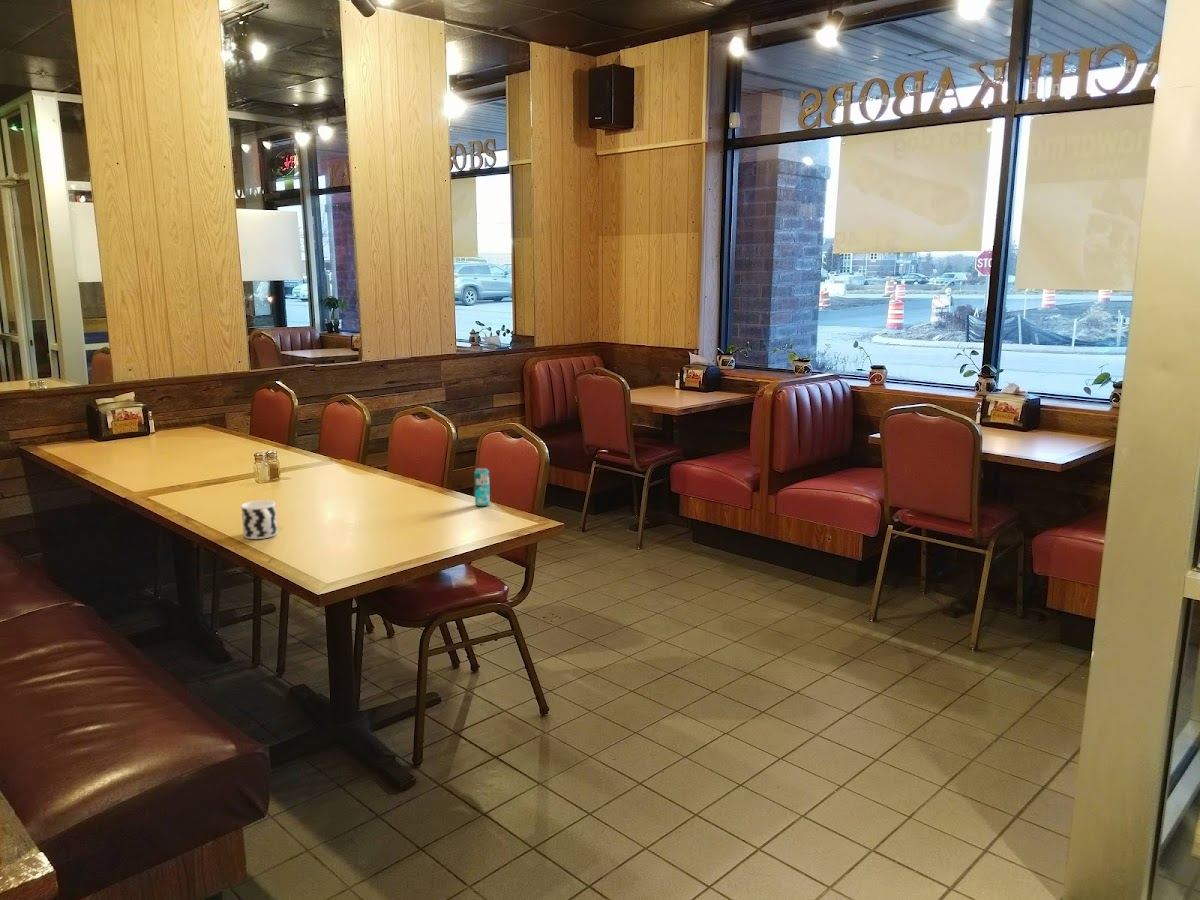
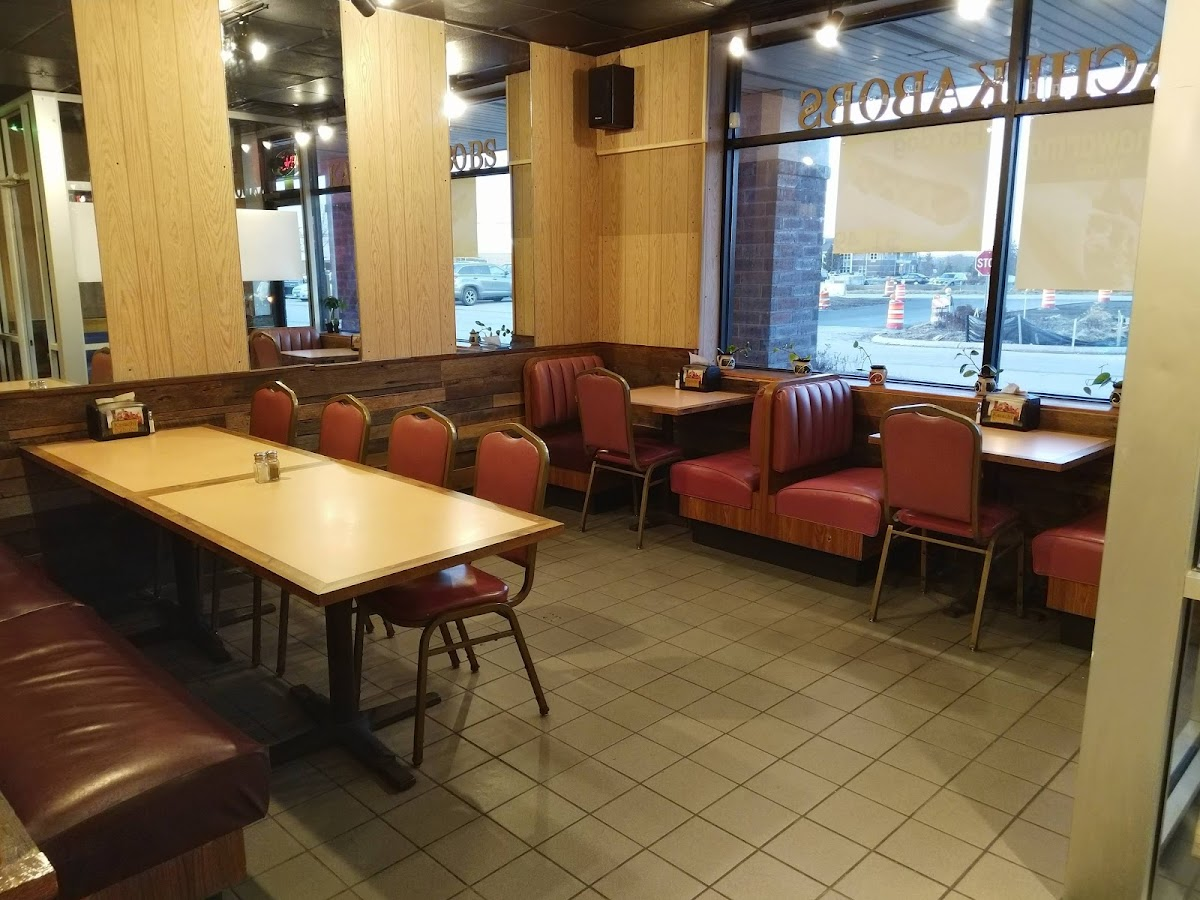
- cup (261, 520)
- beverage can (482, 486)
